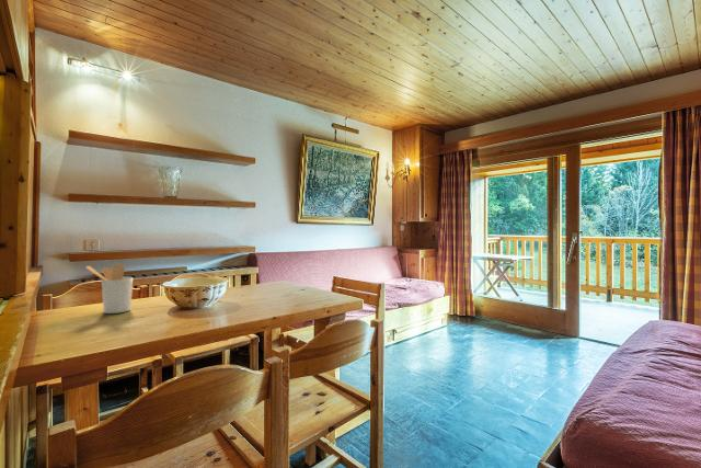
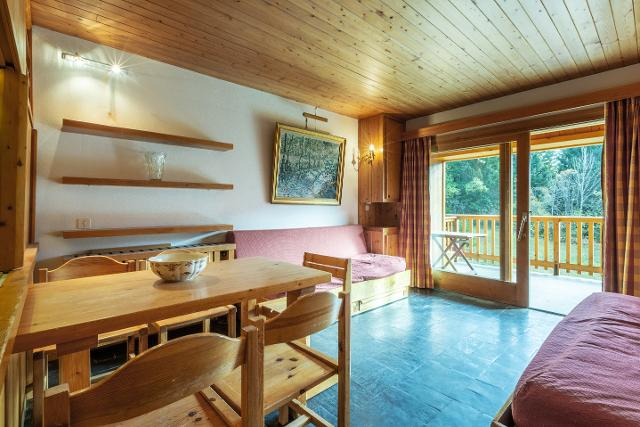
- utensil holder (108, 287)
